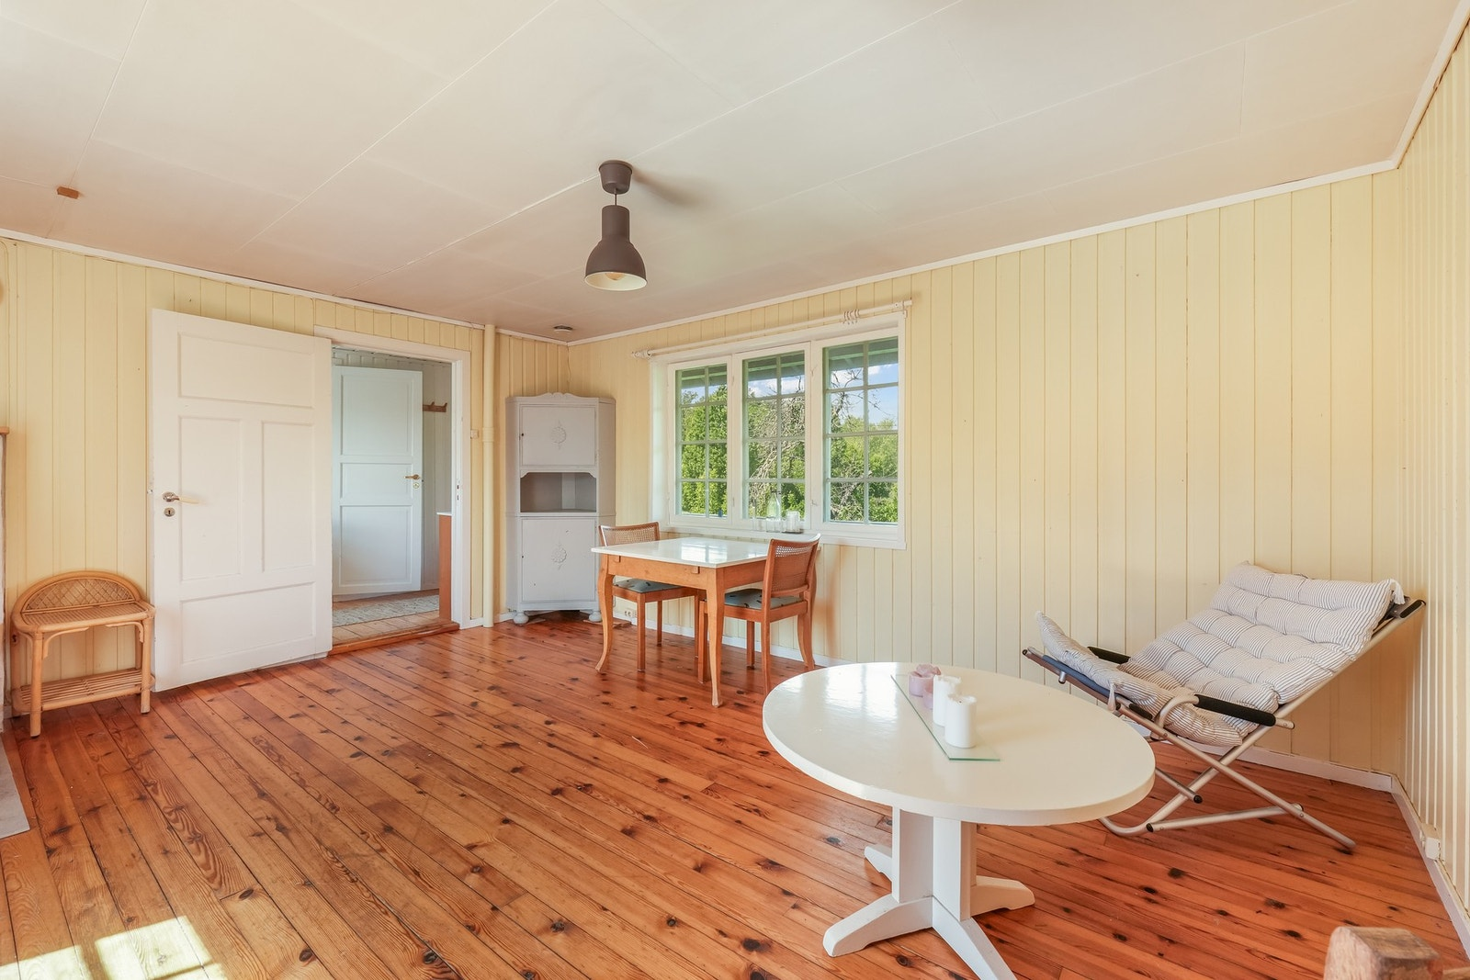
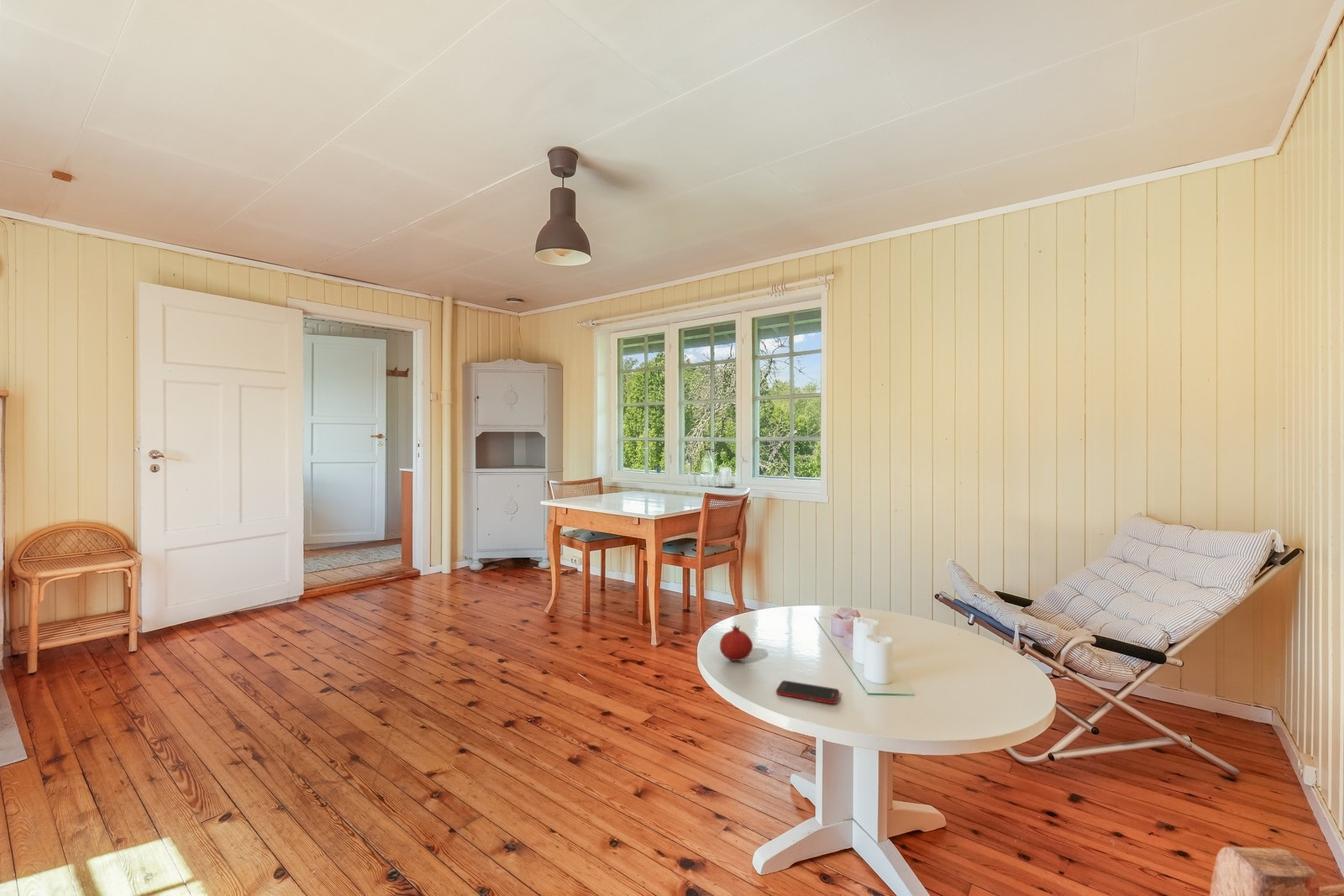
+ fruit (736, 642)
+ cell phone (807, 692)
